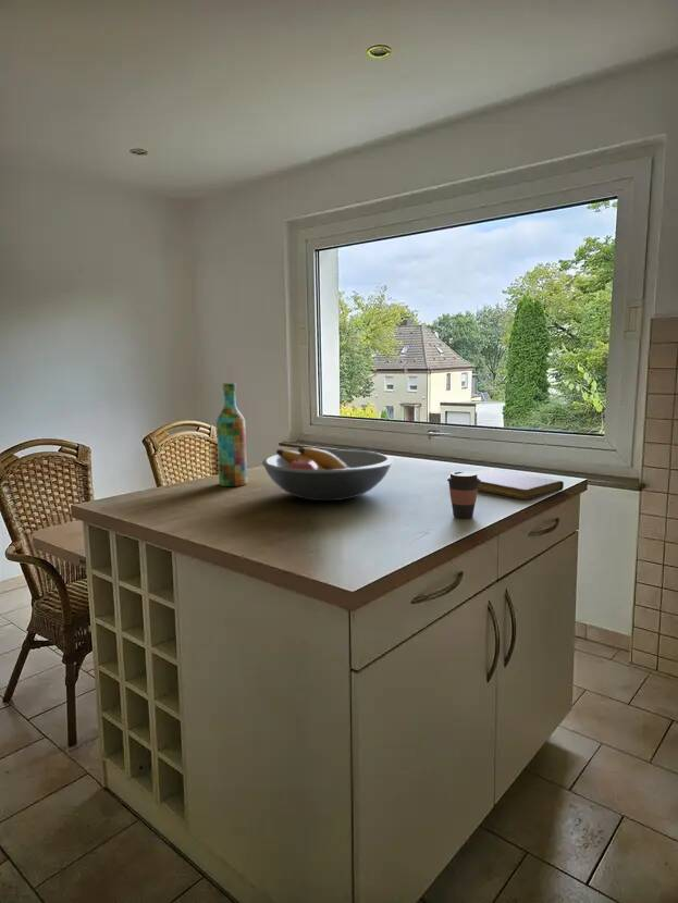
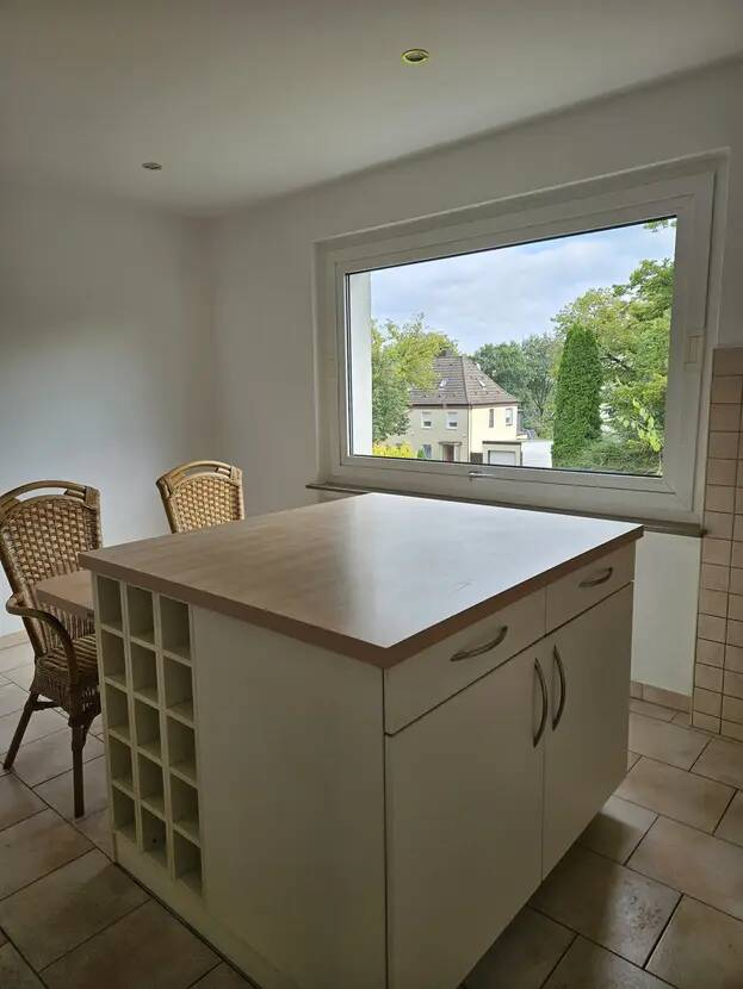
- notebook (506, 482)
- wine bottle (231, 433)
- coffee cup (463, 494)
- fruit bowl (328, 472)
